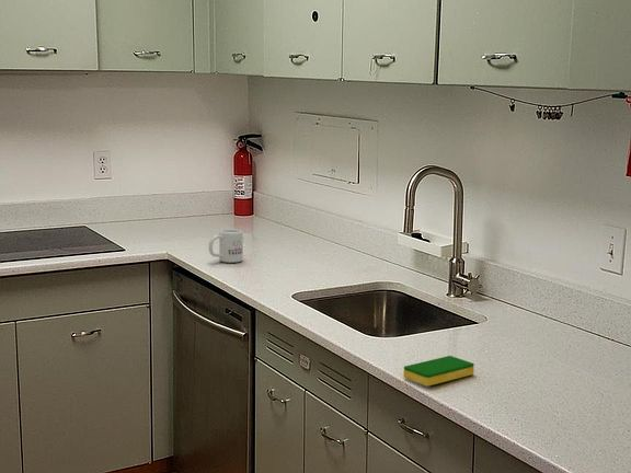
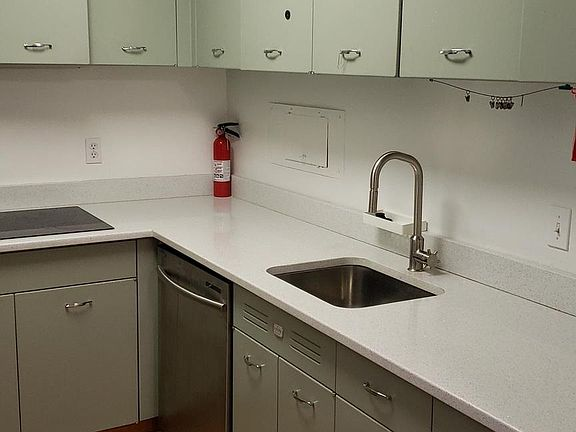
- dish sponge (438, 370)
- mug (225, 245)
